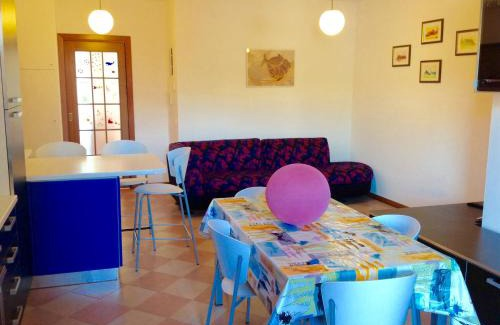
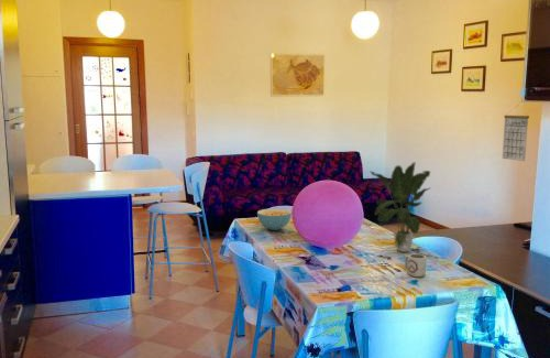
+ calendar (515, 132)
+ cereal bowl (274, 220)
+ cup (414, 264)
+ potted plant (400, 205)
